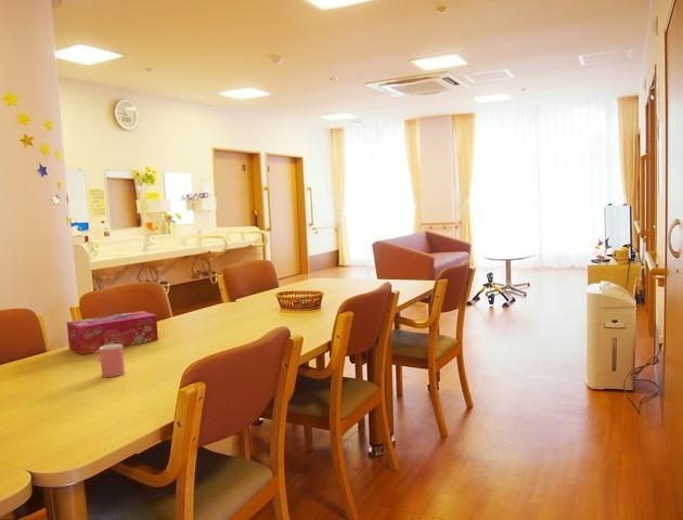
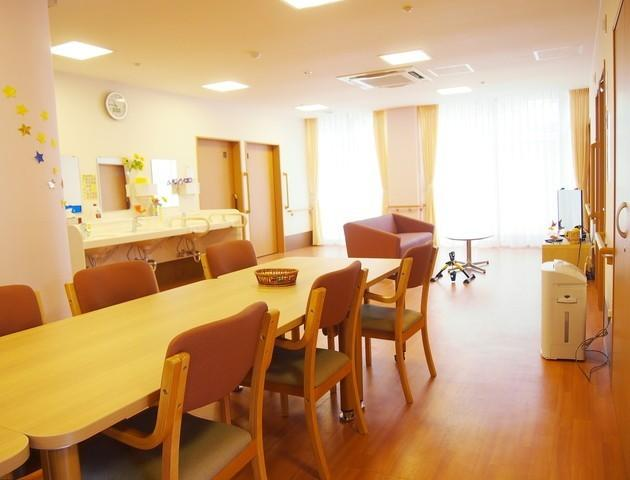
- cup (107, 360)
- tissue box (113, 330)
